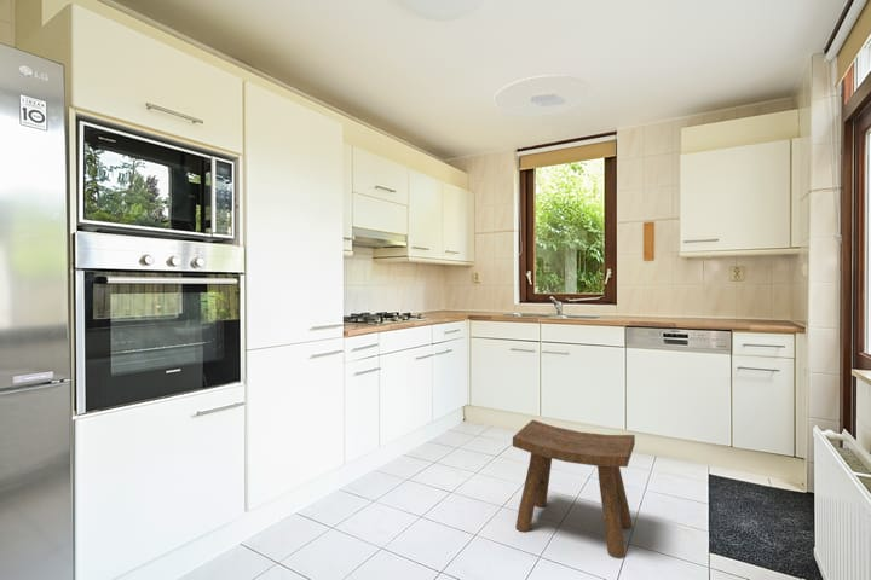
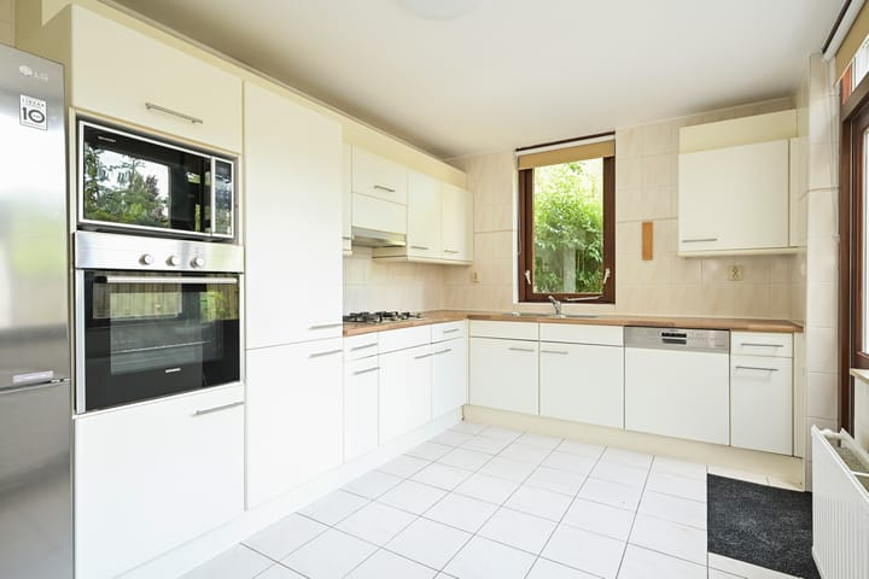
- ceiling light (541, 93)
- stool (577, 463)
